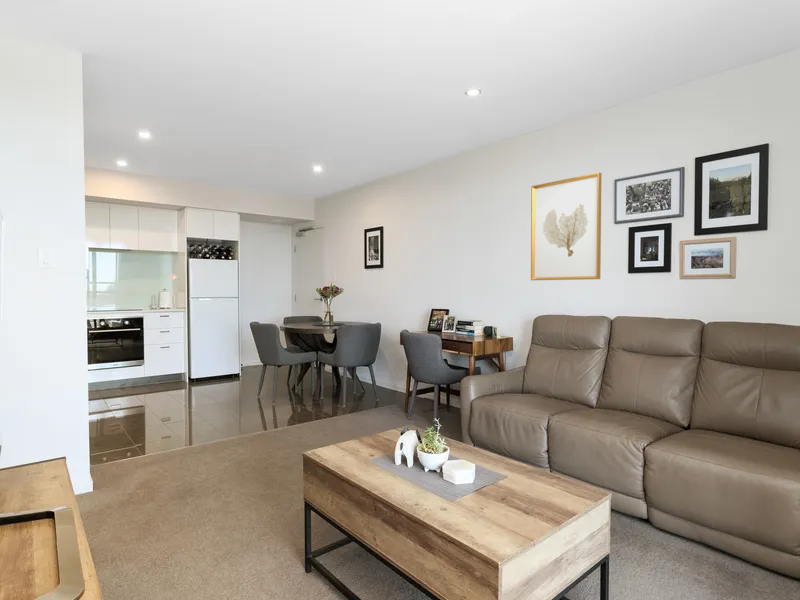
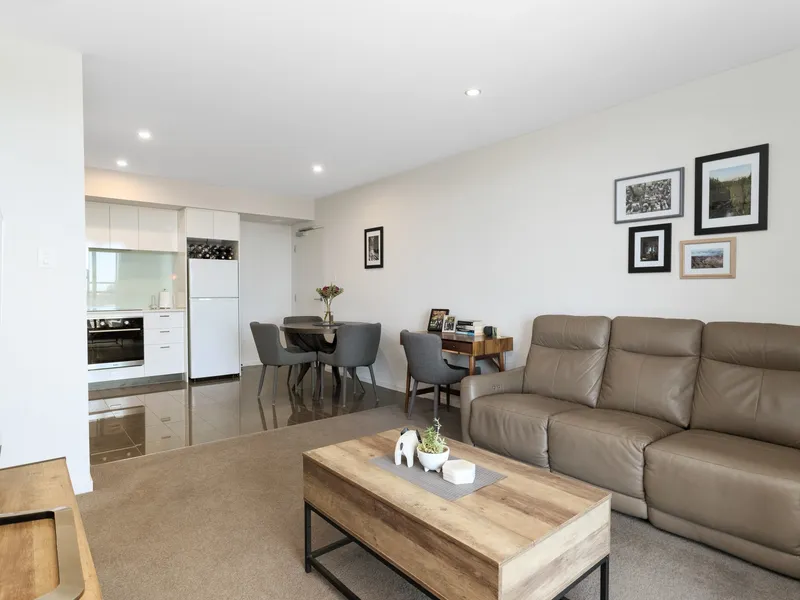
- wall art (563, 230)
